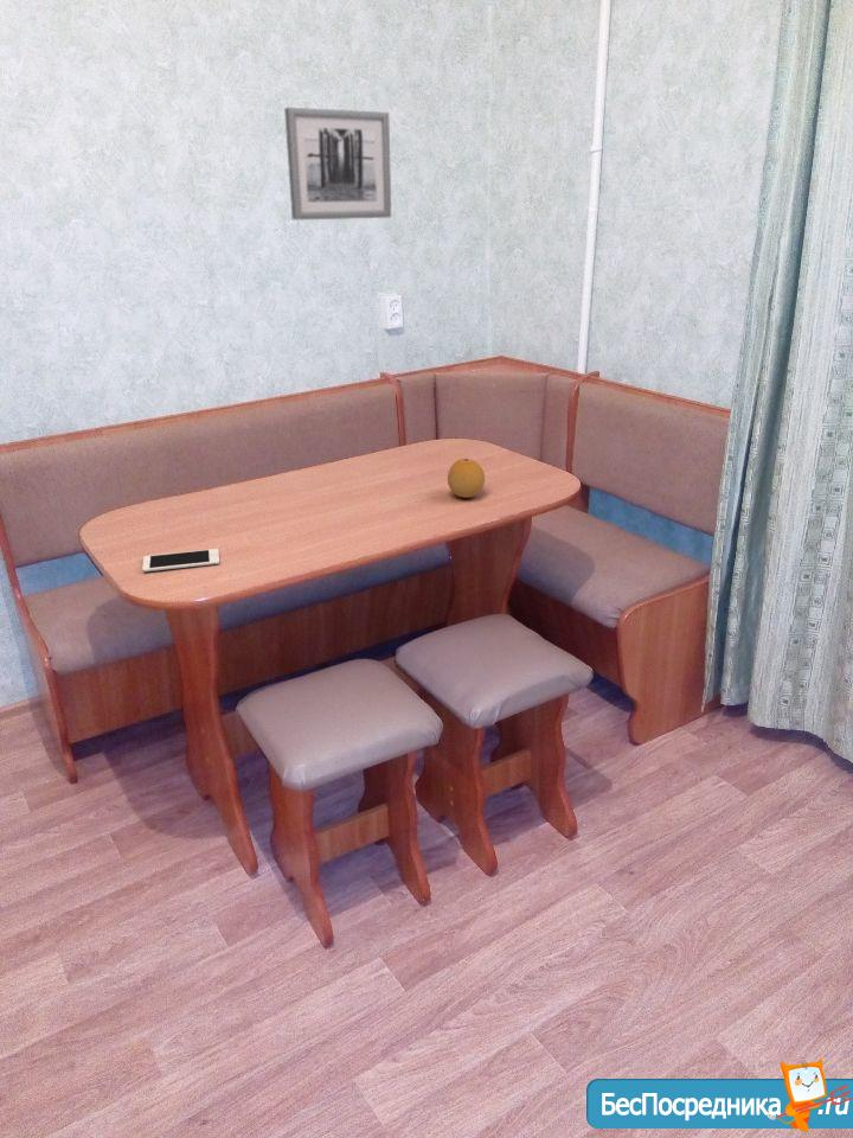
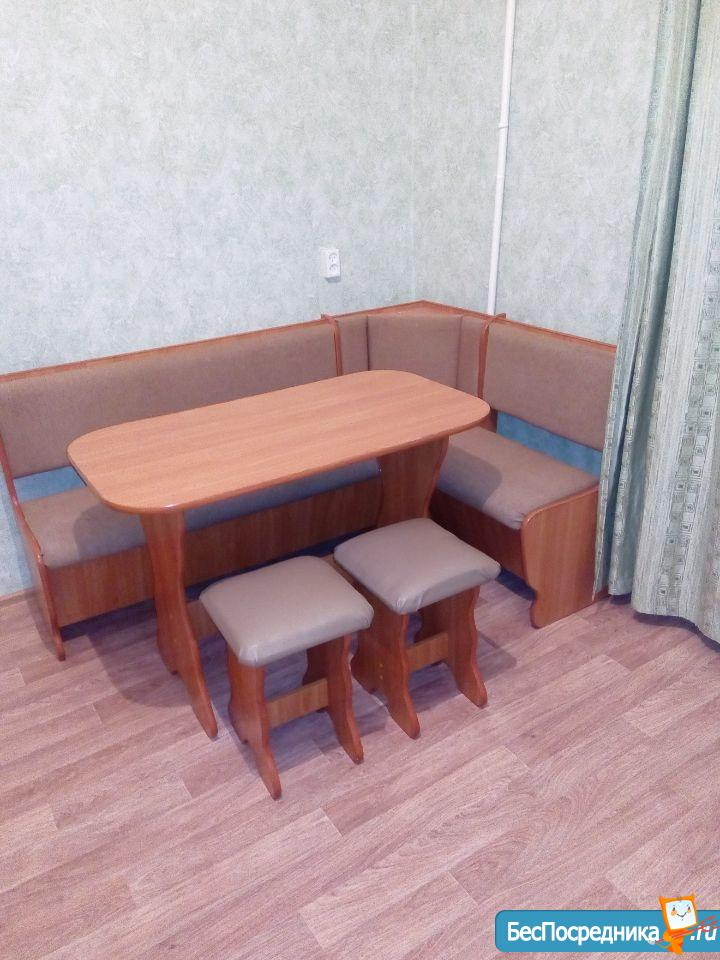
- cell phone (181, 560)
- wall art (340, 165)
- fruit (466, 478)
